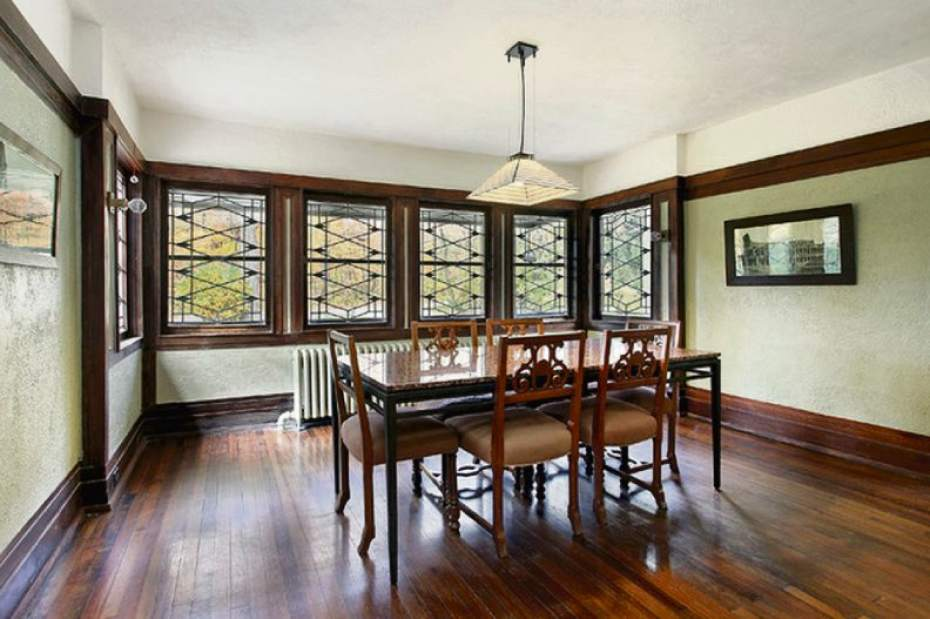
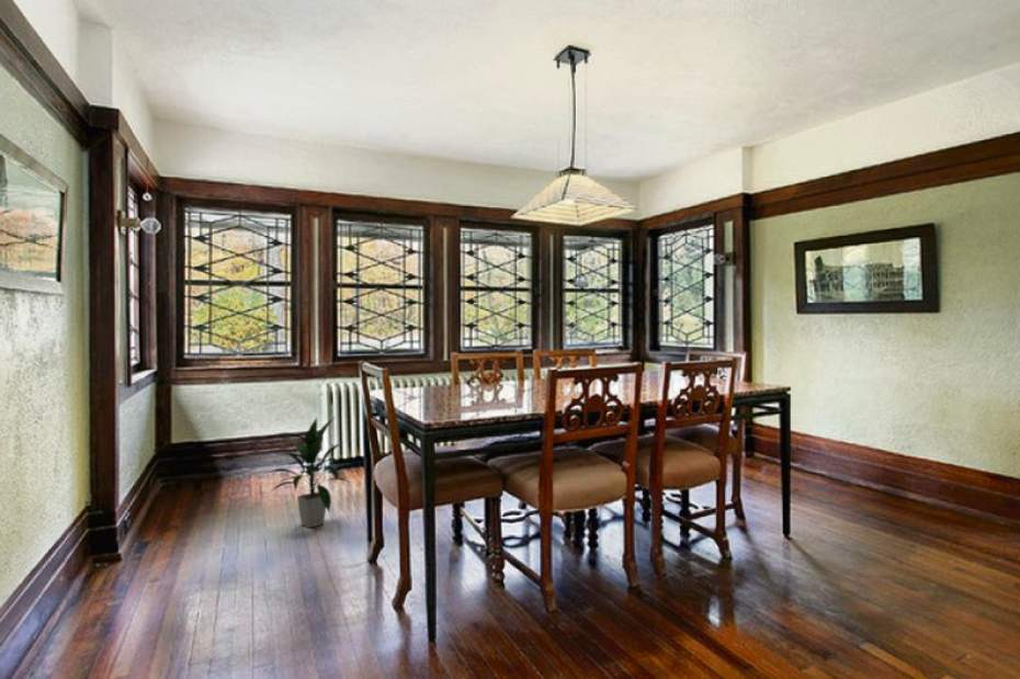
+ indoor plant (310, 472)
